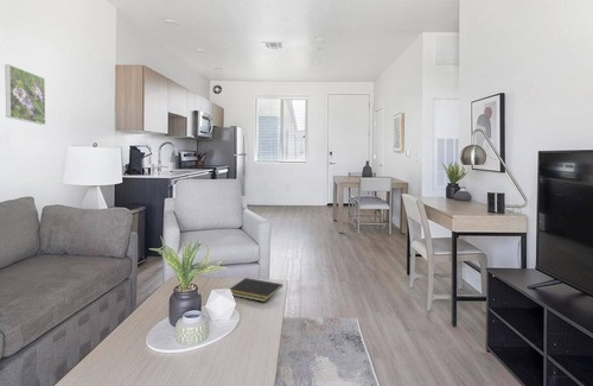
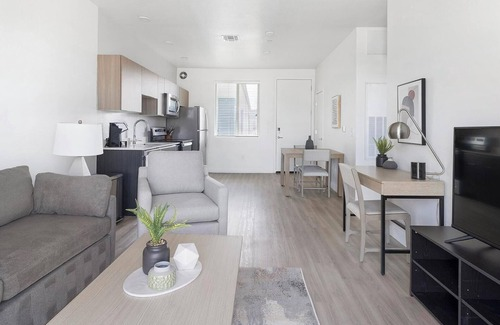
- notepad (254, 289)
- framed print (26, 96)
